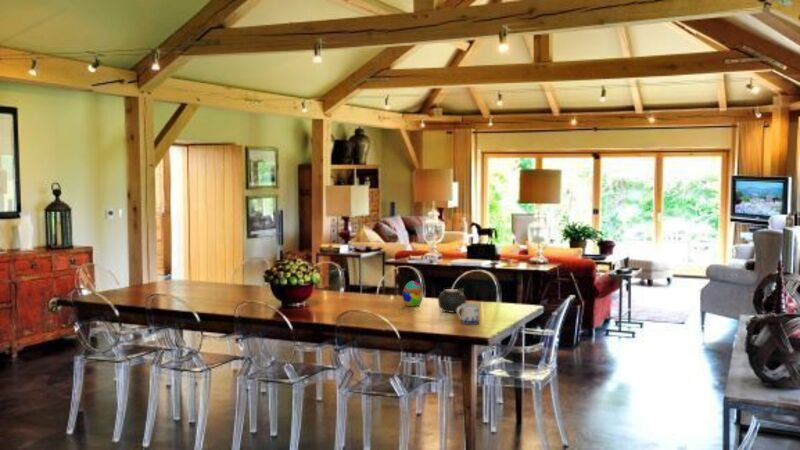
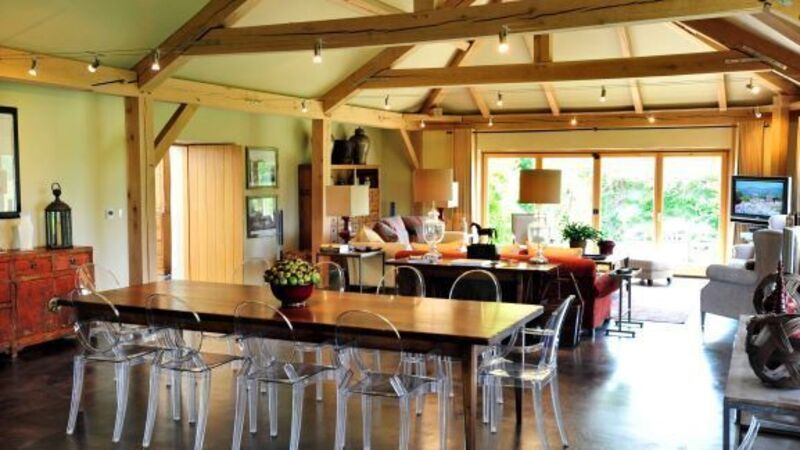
- decorative egg (412, 293)
- teapot (453, 300)
- mug (468, 314)
